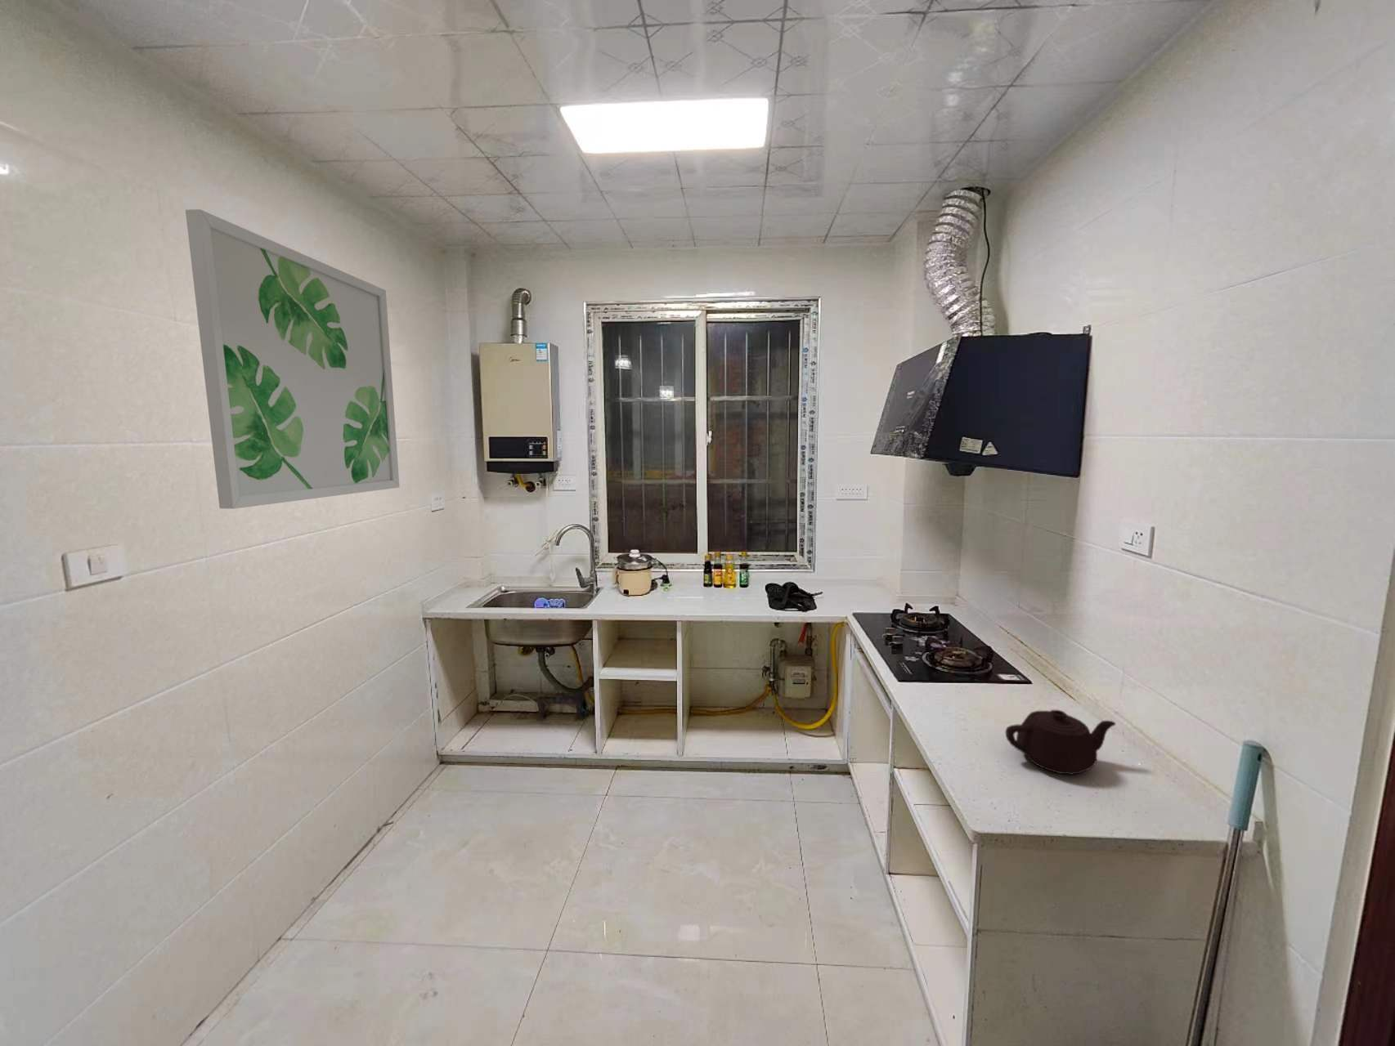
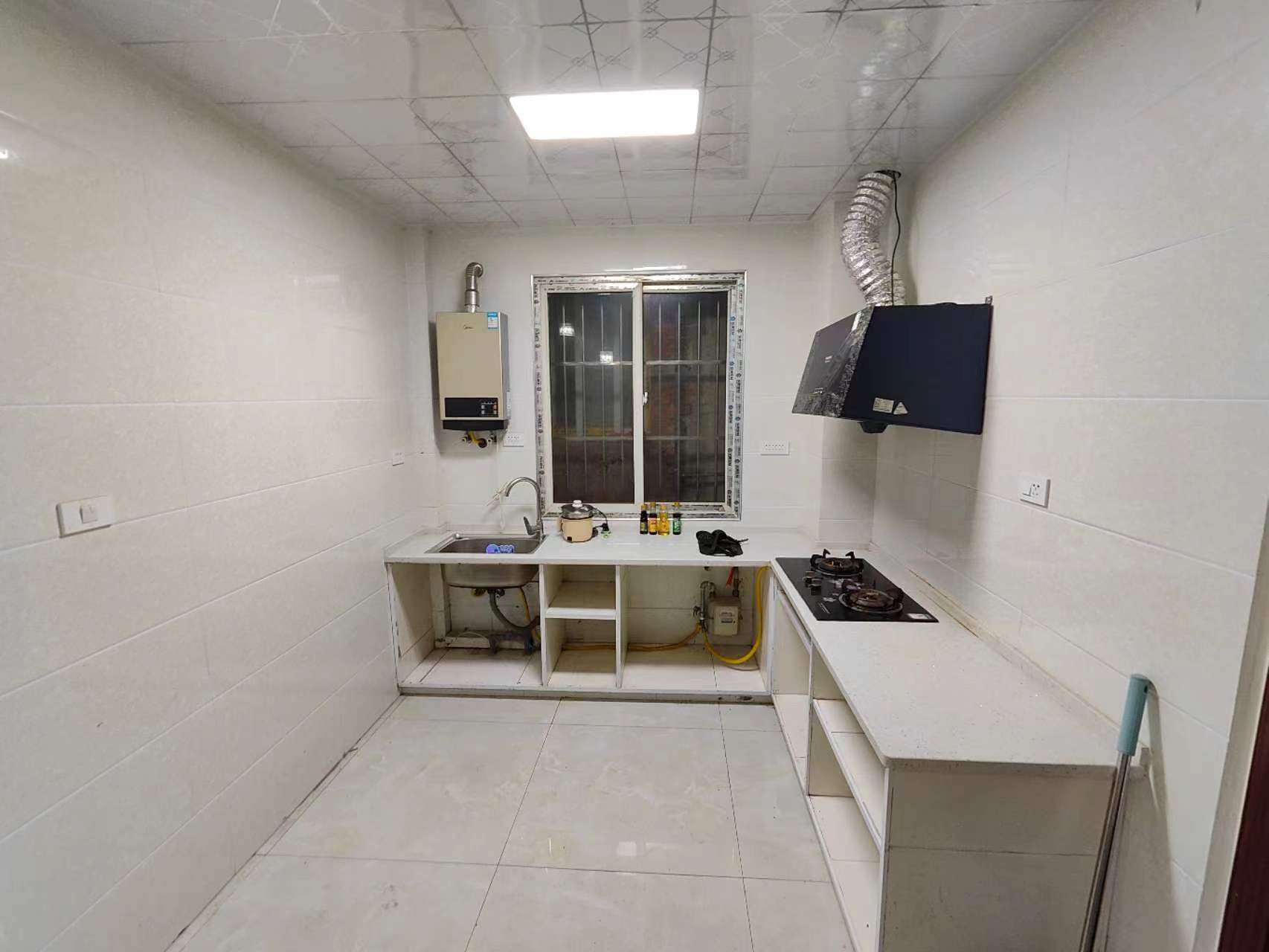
- teapot (1060, 736)
- wall art (317, 380)
